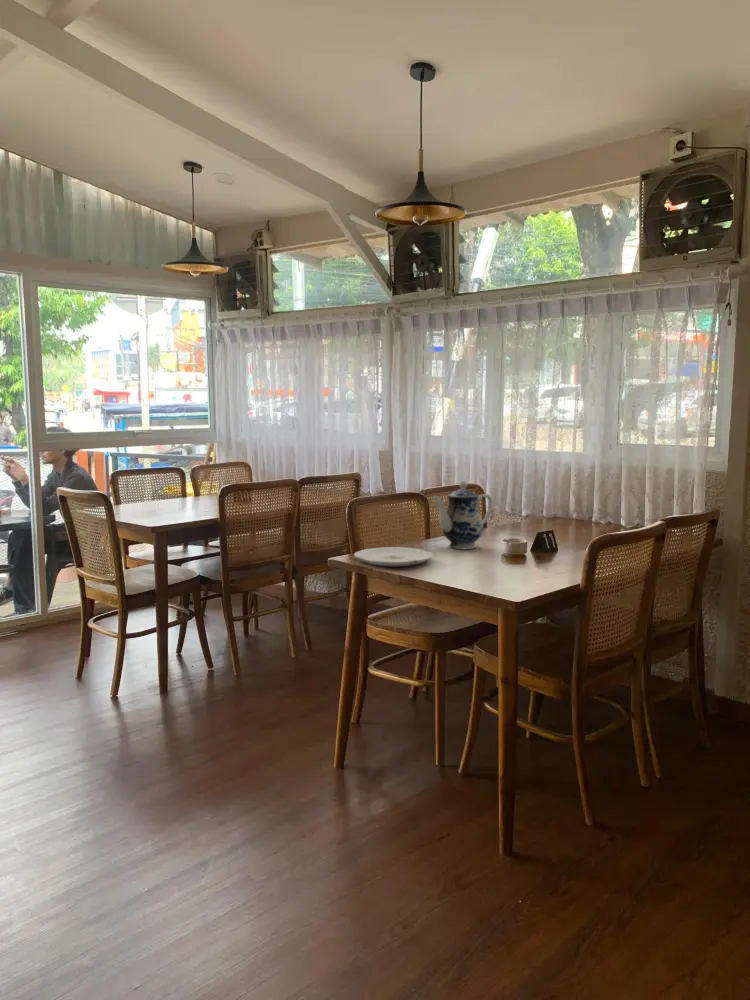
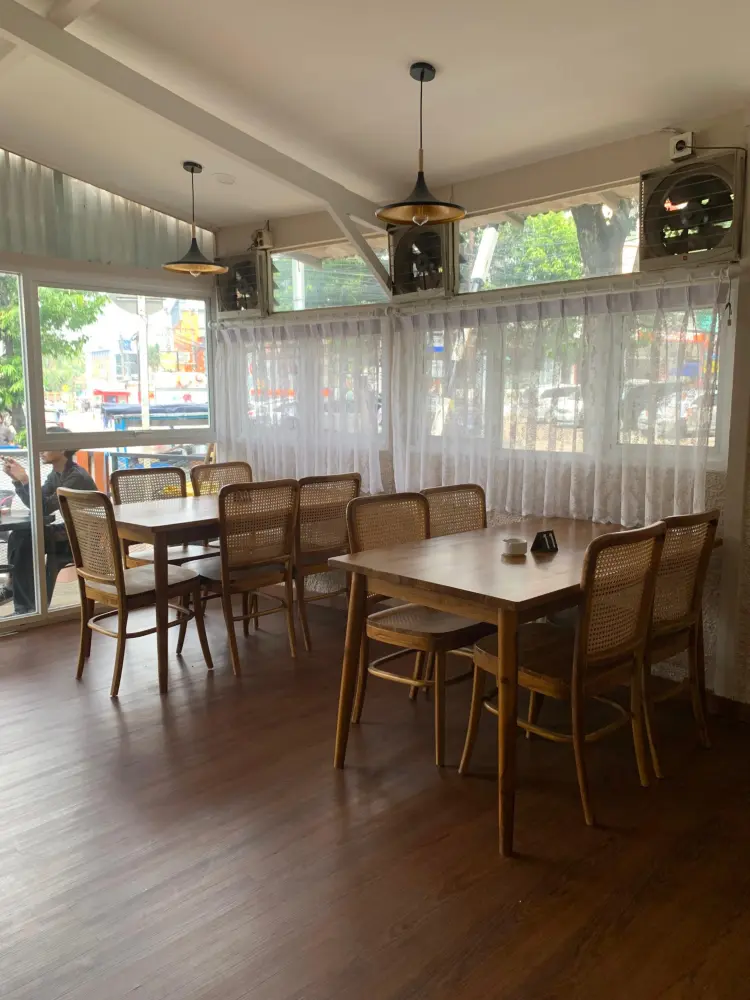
- plate (393, 557)
- teapot (462, 514)
